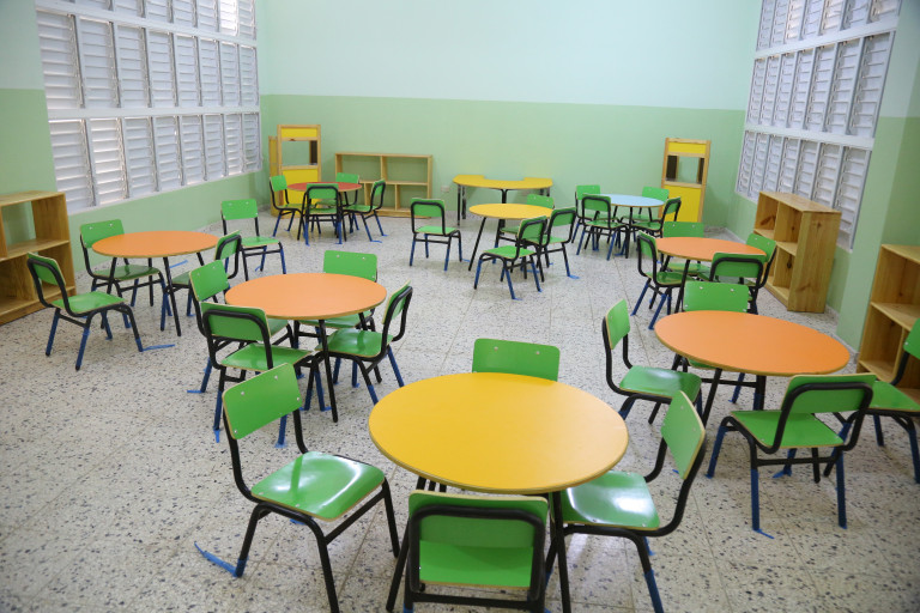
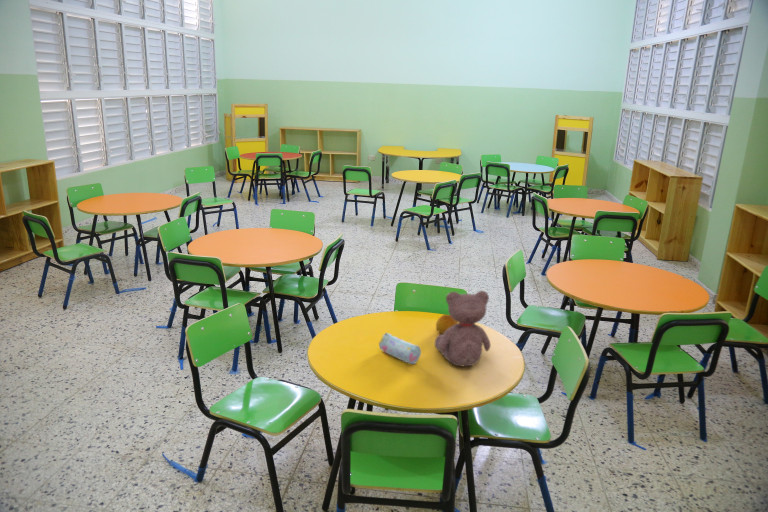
+ teddy bear (462, 324)
+ pencil case (399, 347)
+ fruit (447, 324)
